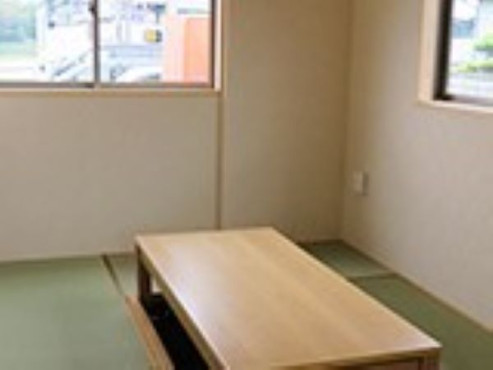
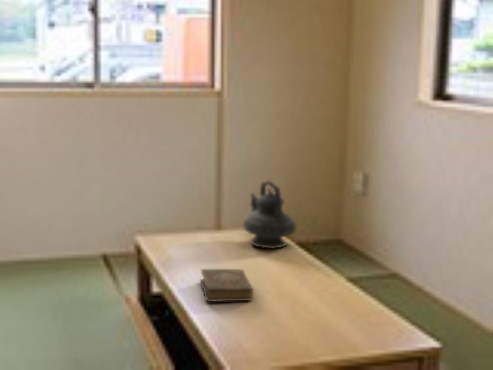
+ book (225, 284)
+ teapot (266, 210)
